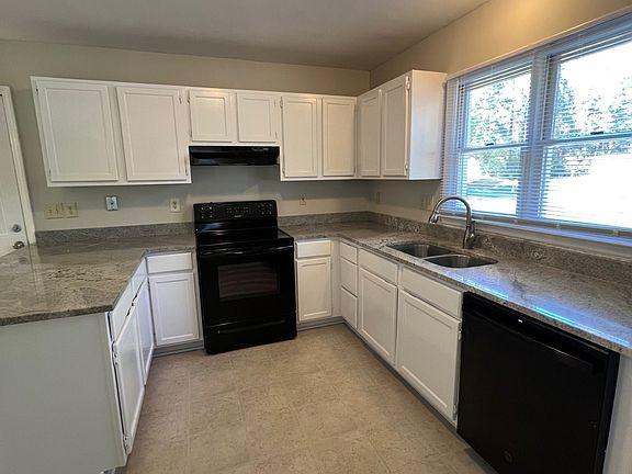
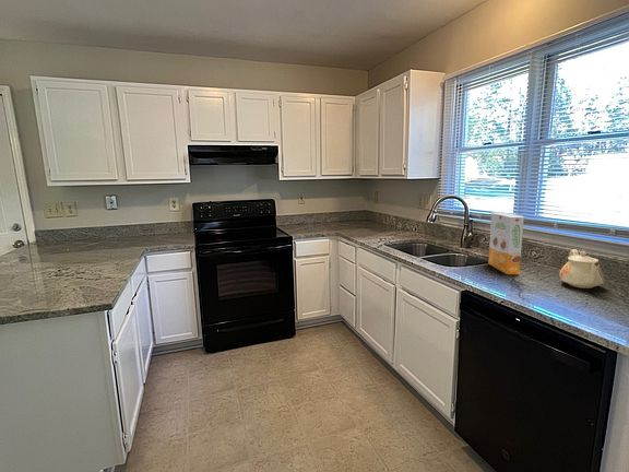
+ cereal box (505, 241)
+ teapot (582, 268)
